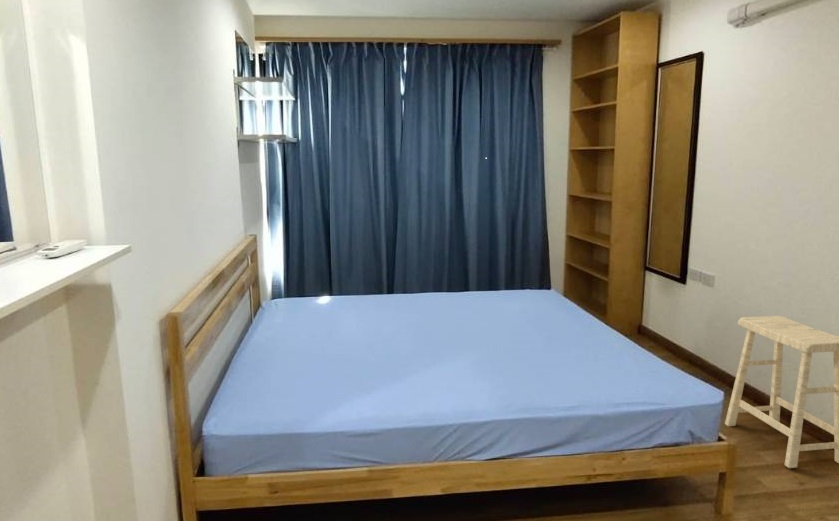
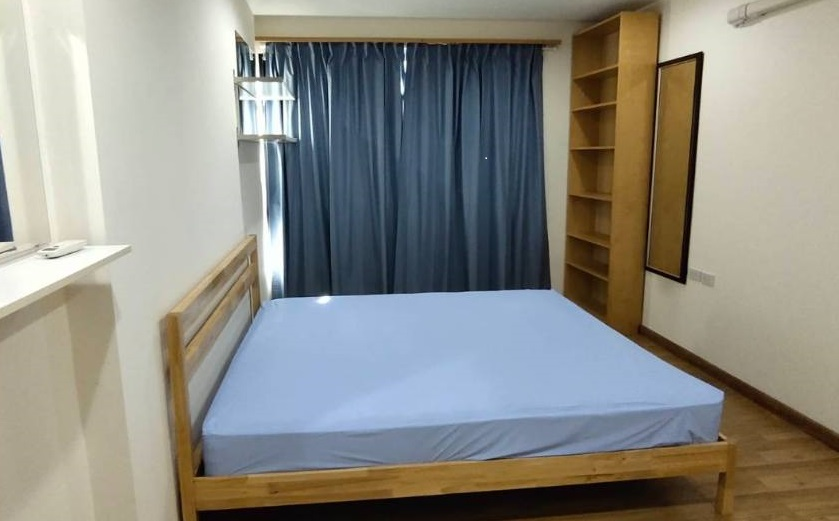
- stool (780, 386)
